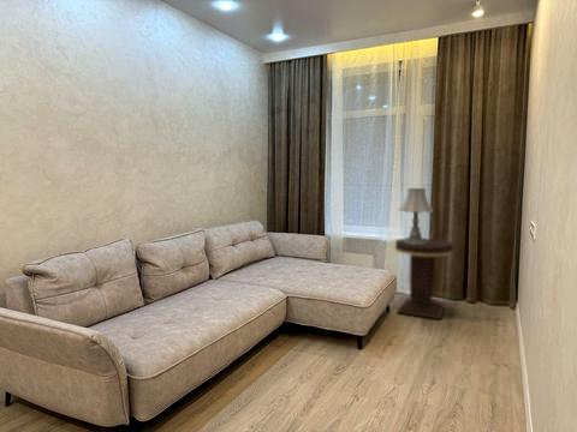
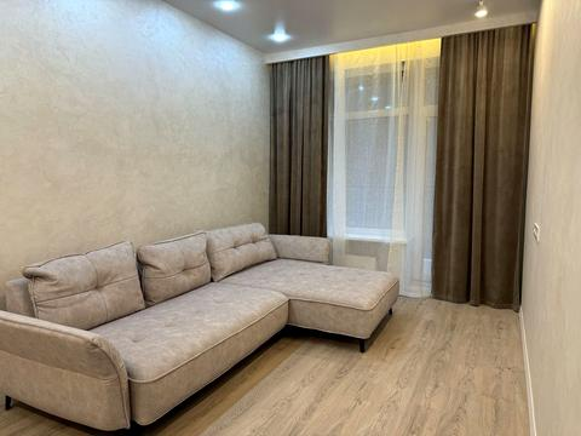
- table lamp (415, 214)
- side table (422, 276)
